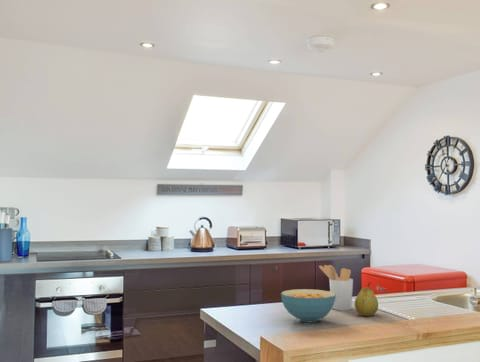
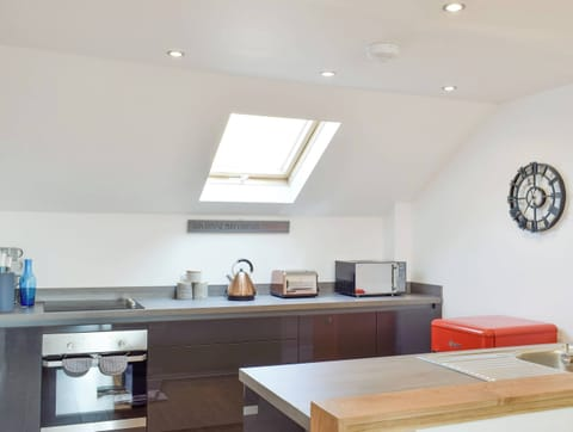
- fruit (366, 298)
- cereal bowl (308, 306)
- utensil holder (336, 285)
